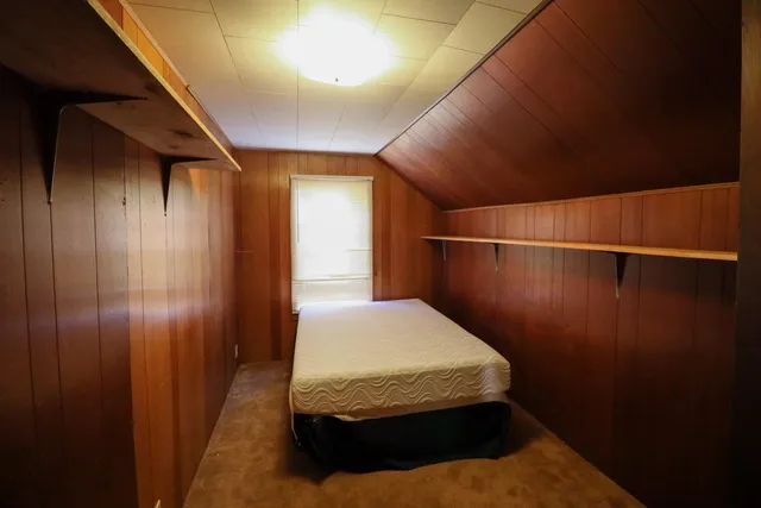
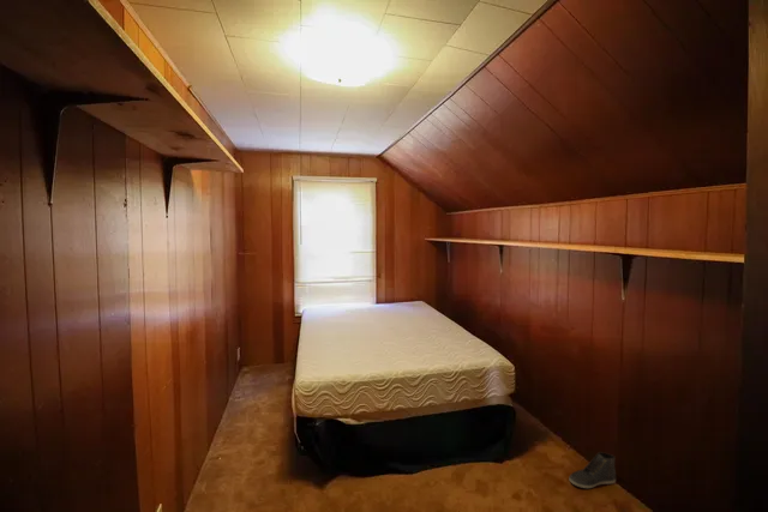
+ sneaker (590, 468)
